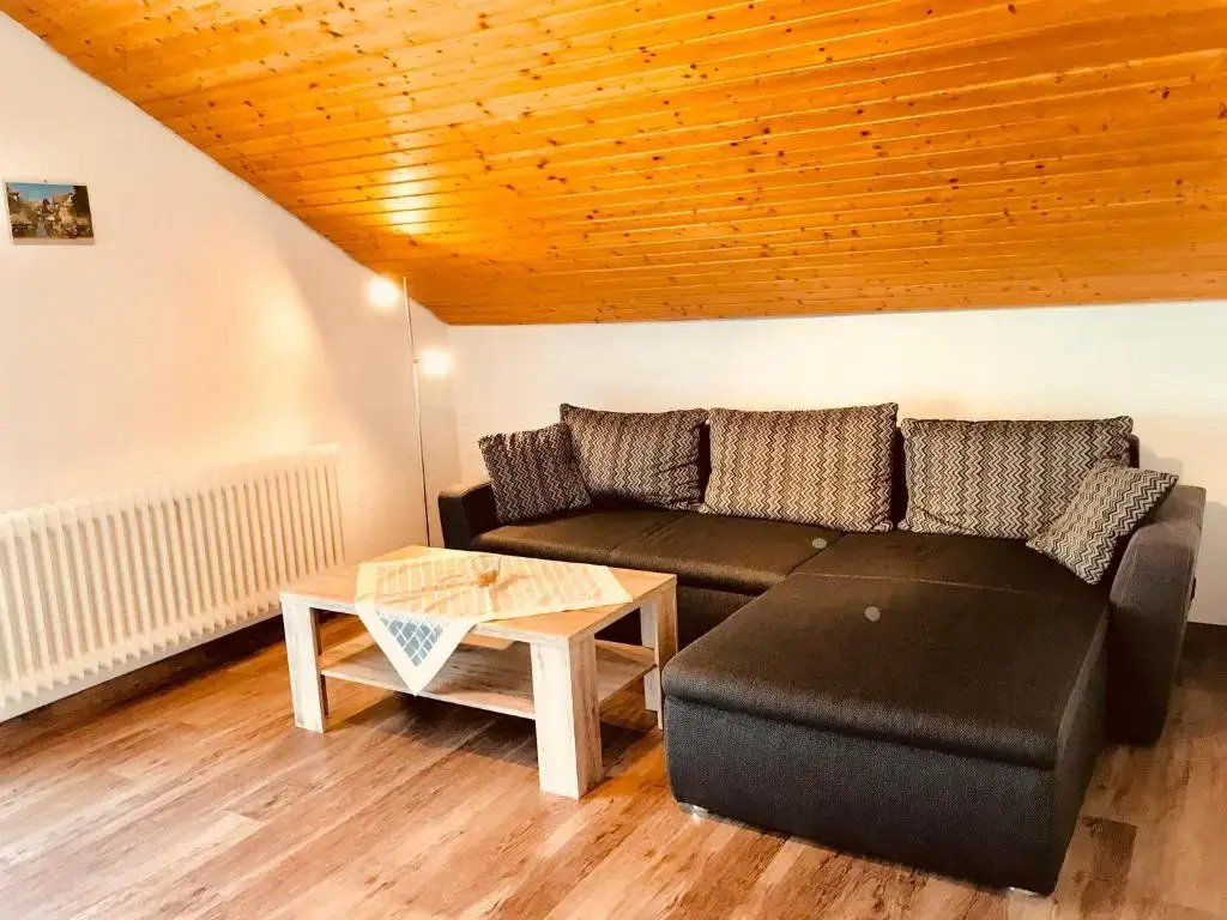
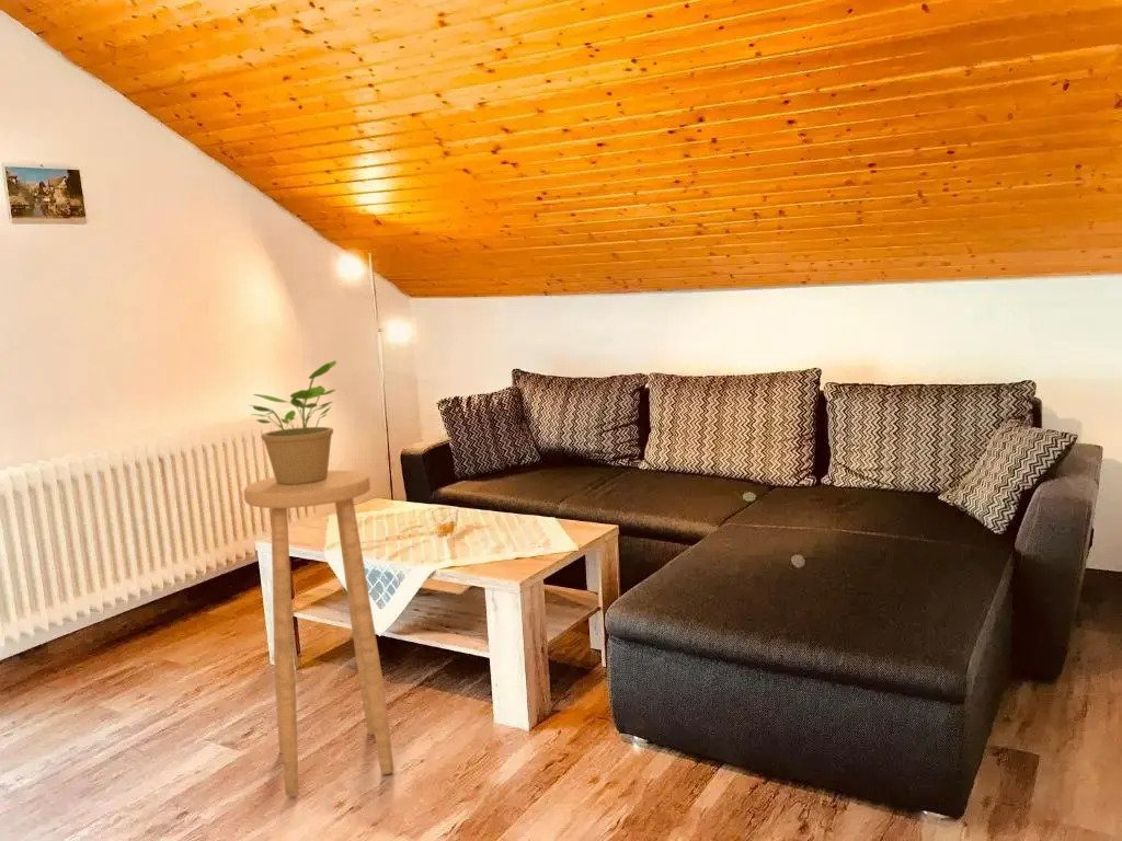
+ stool (291, 623)
+ potted plant (291, 423)
